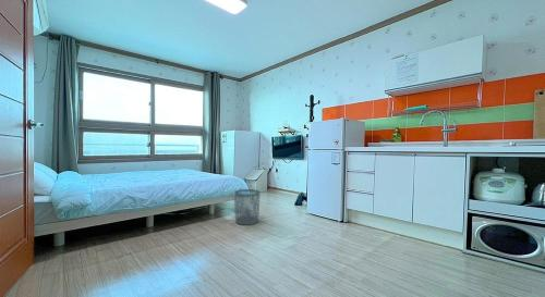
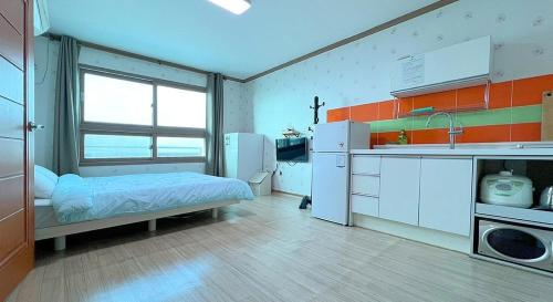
- waste bin (246, 207)
